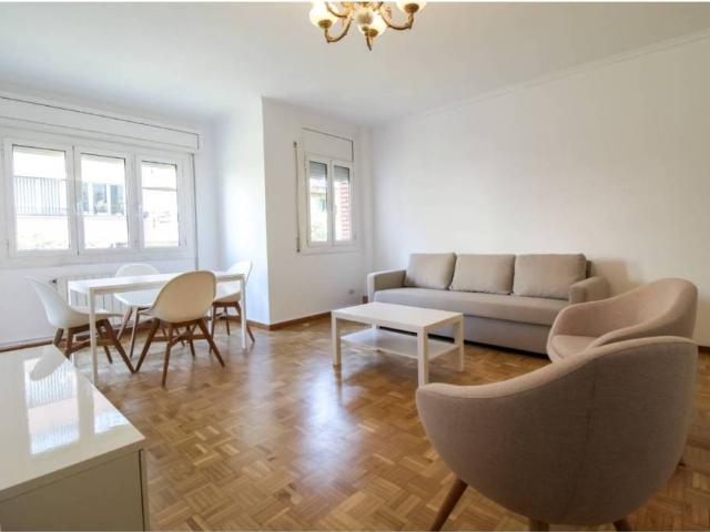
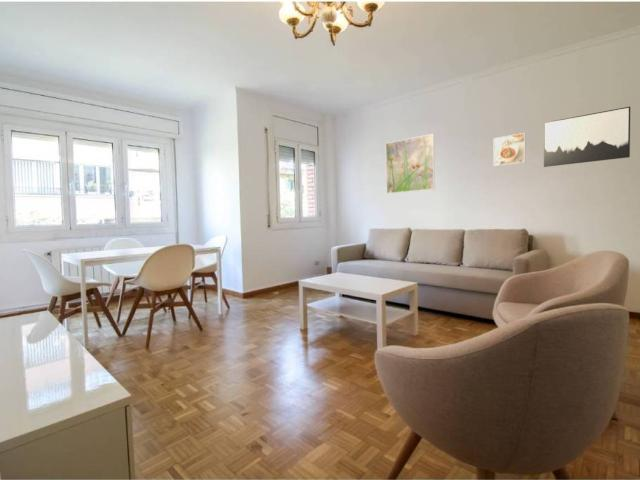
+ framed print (509, 150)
+ wall art (584, 138)
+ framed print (409, 165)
